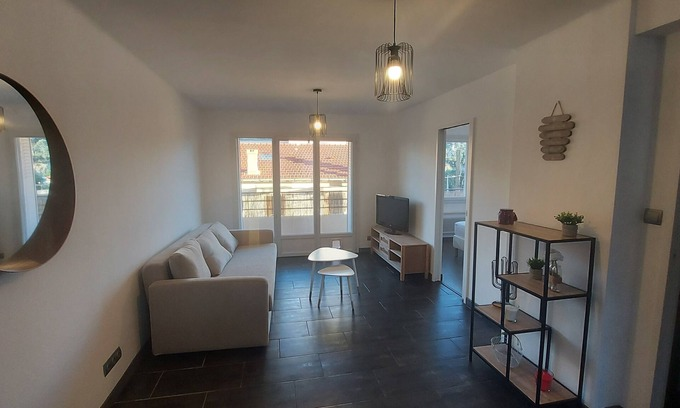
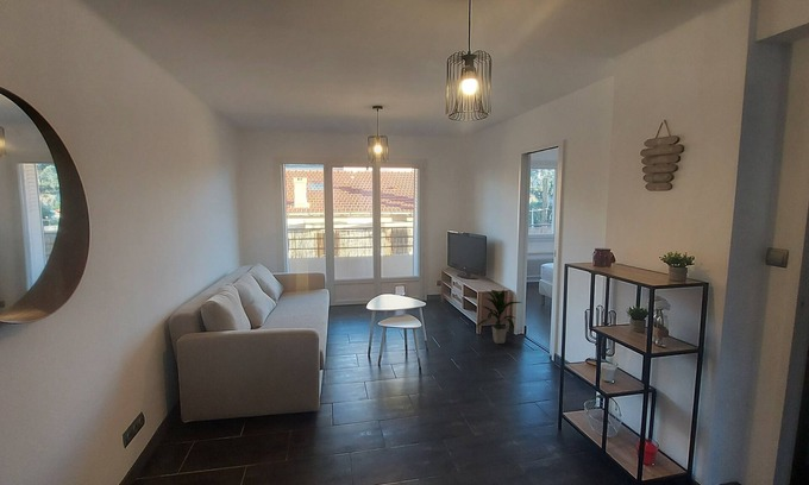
+ indoor plant (496, 314)
